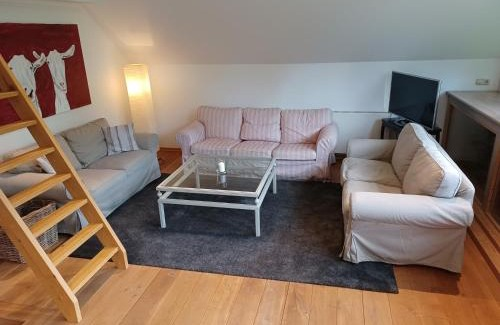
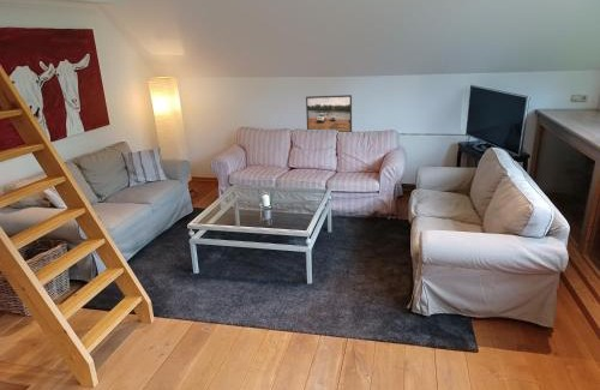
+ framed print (329, 114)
